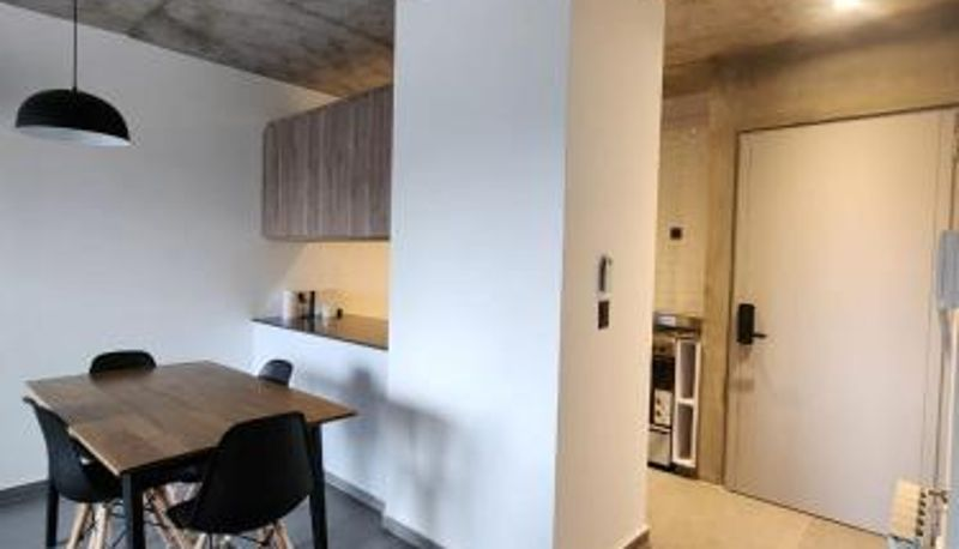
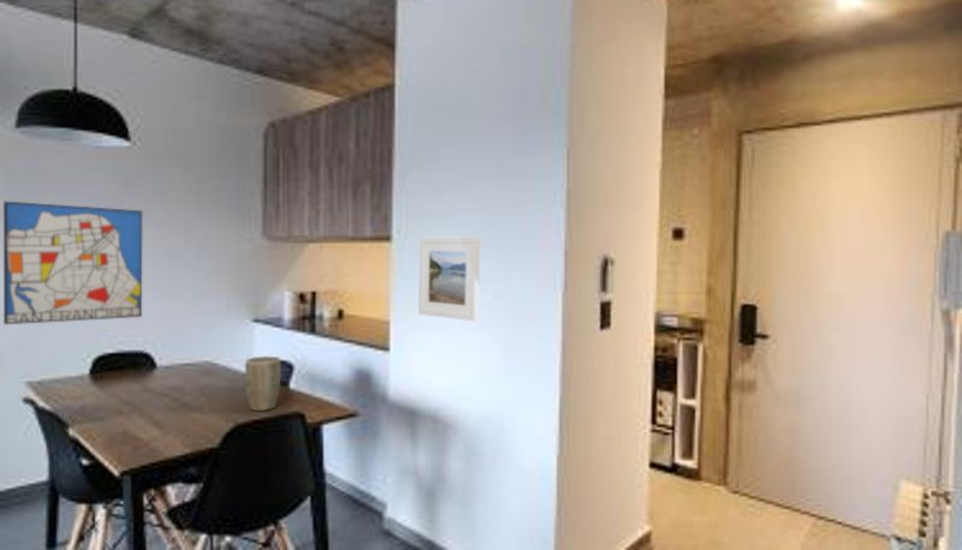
+ plant pot (262, 383)
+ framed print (447, 277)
+ wall art (77, 263)
